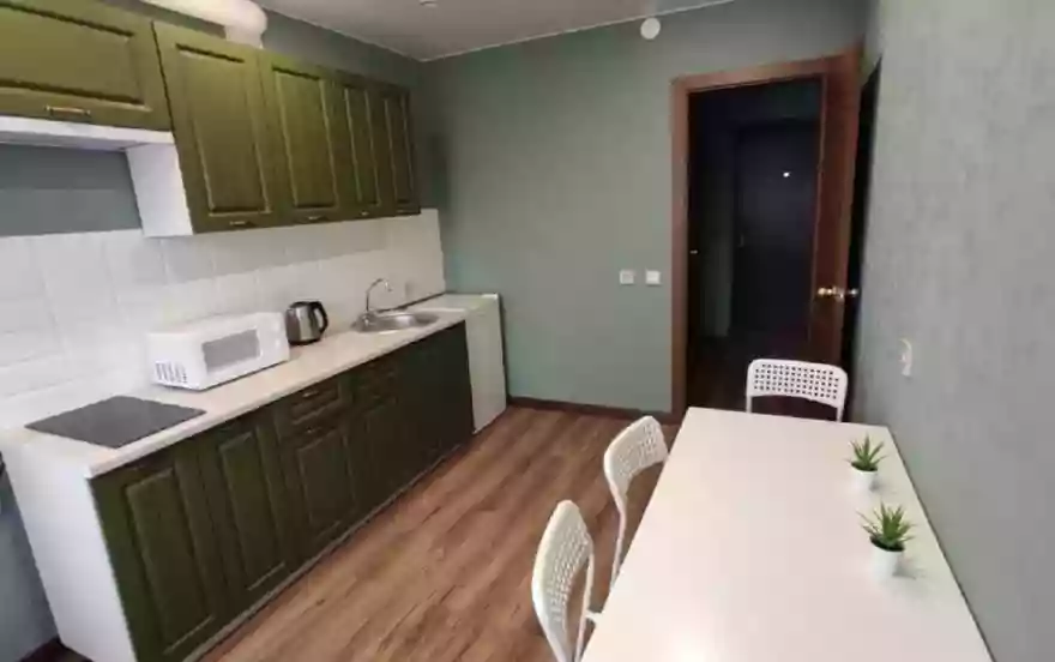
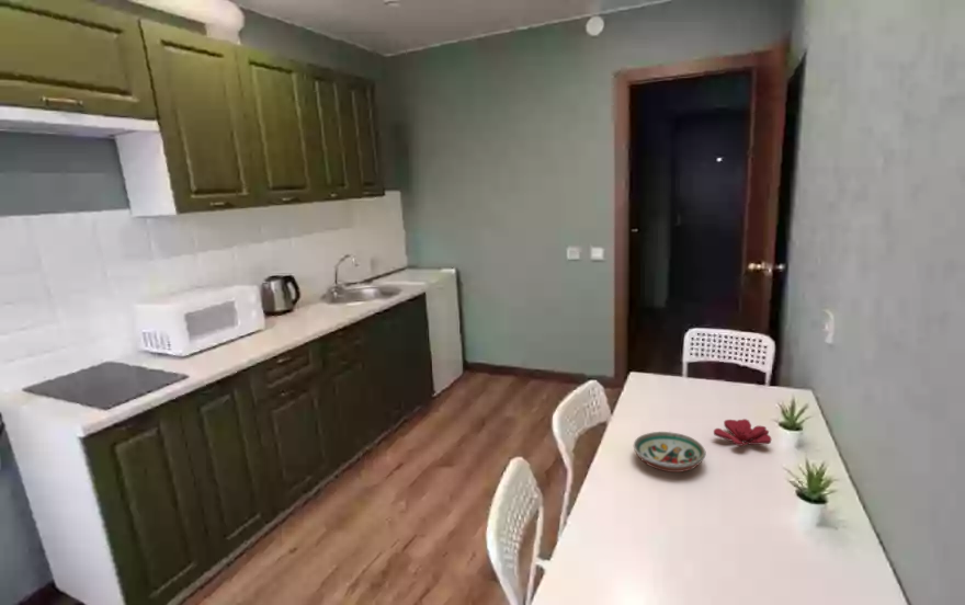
+ decorative bowl (668, 455)
+ flower (741, 434)
